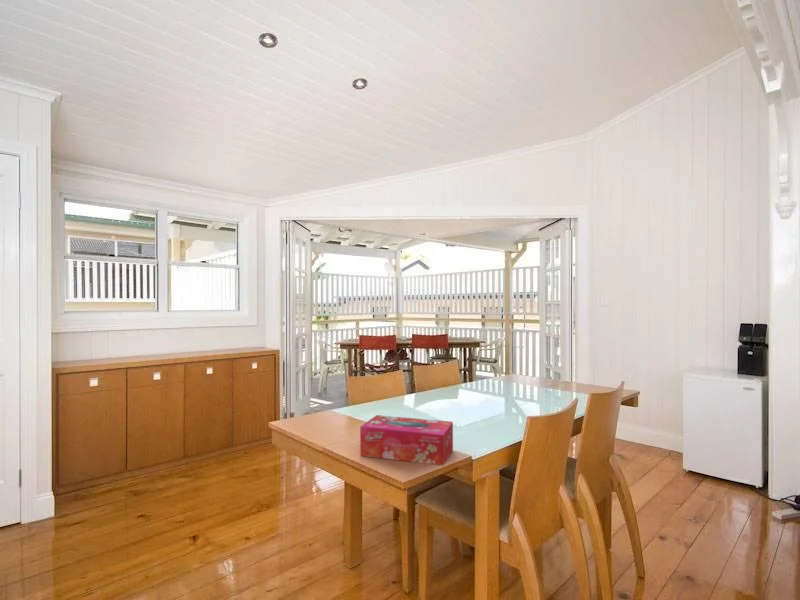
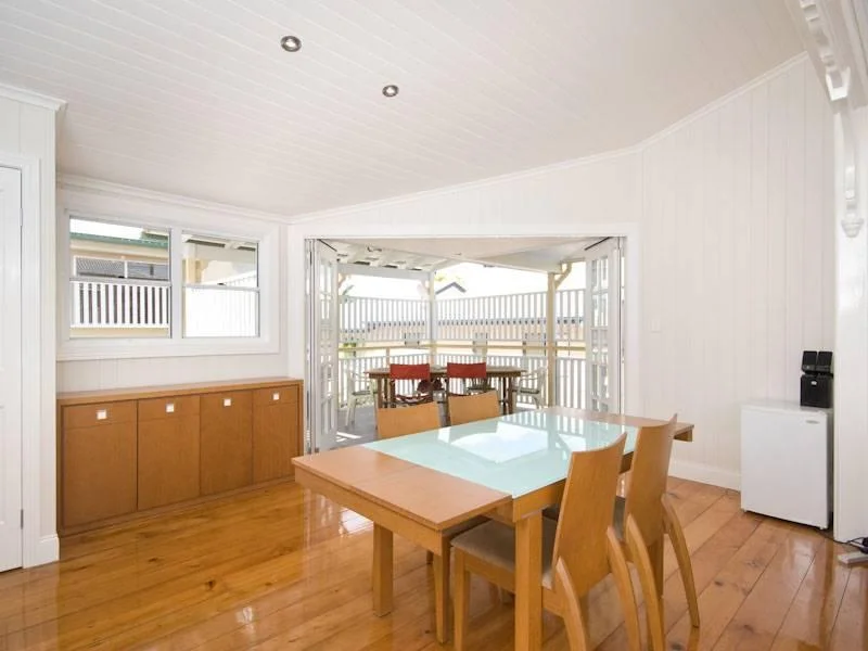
- tissue box (407, 438)
